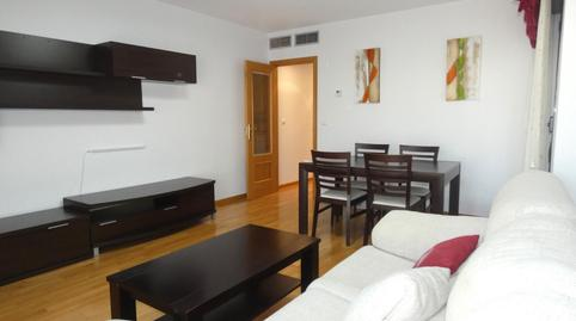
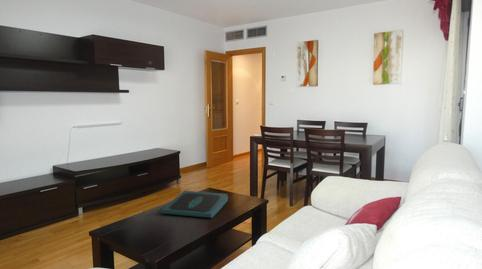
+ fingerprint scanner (196, 203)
